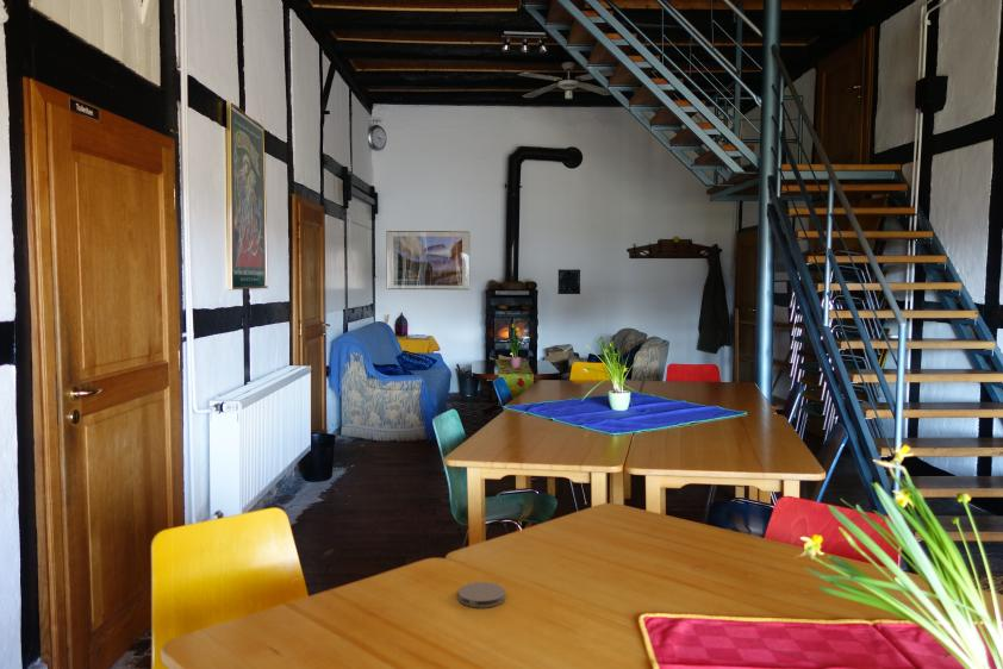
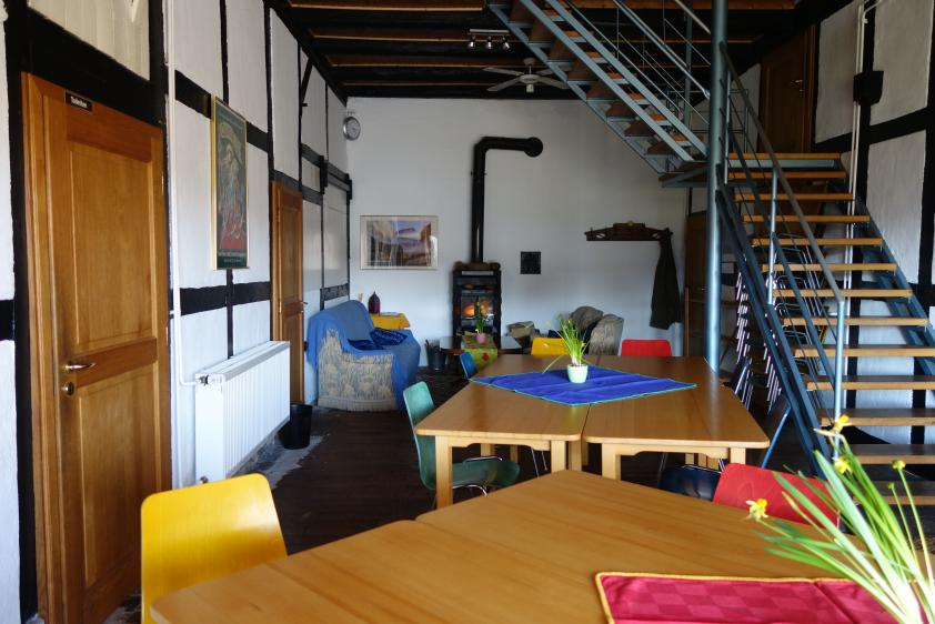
- coaster (481, 594)
